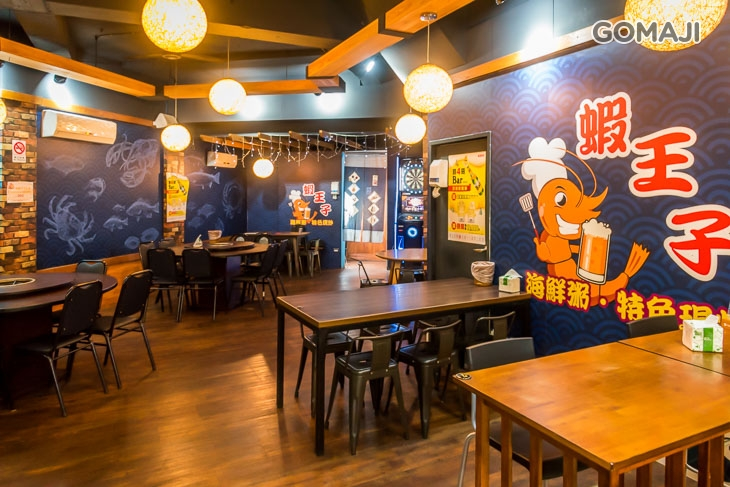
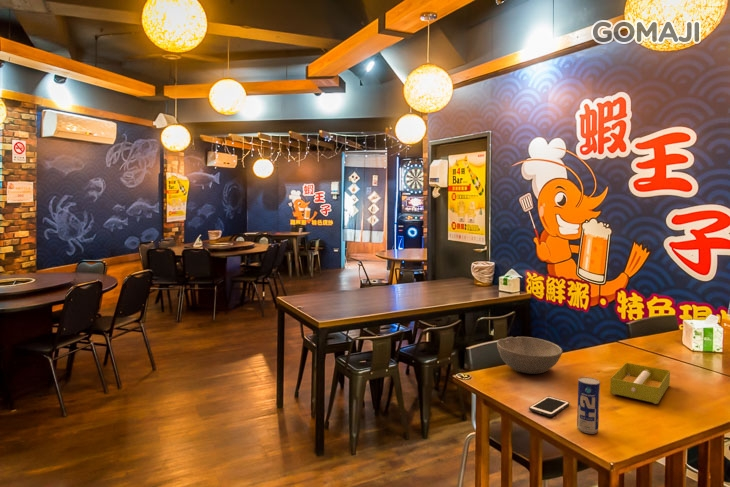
+ cell phone (549, 406)
+ bowl (528, 357)
+ beverage can (588, 405)
+ tissue box (640, 382)
